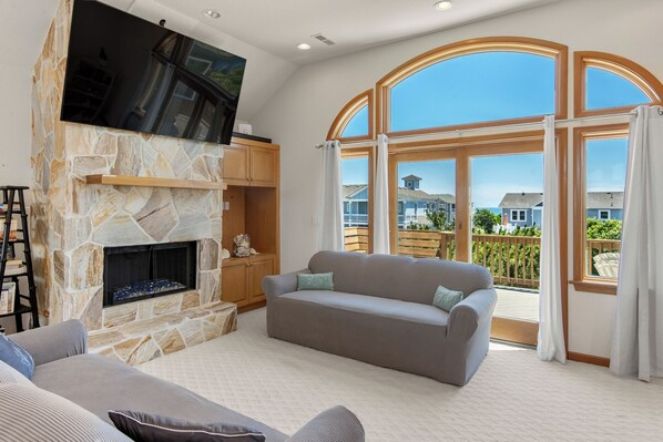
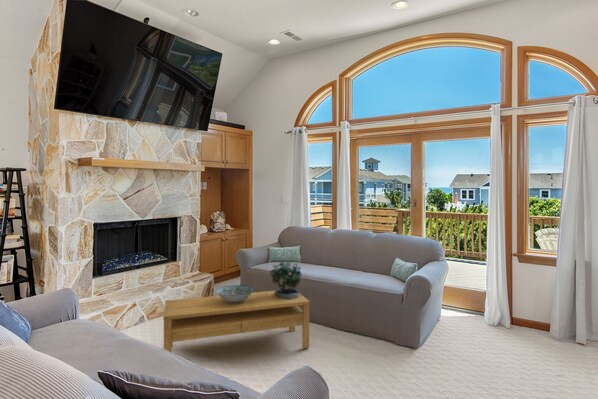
+ potted plant (286, 277)
+ decorative bowl (235, 295)
+ coffee table (237, 324)
